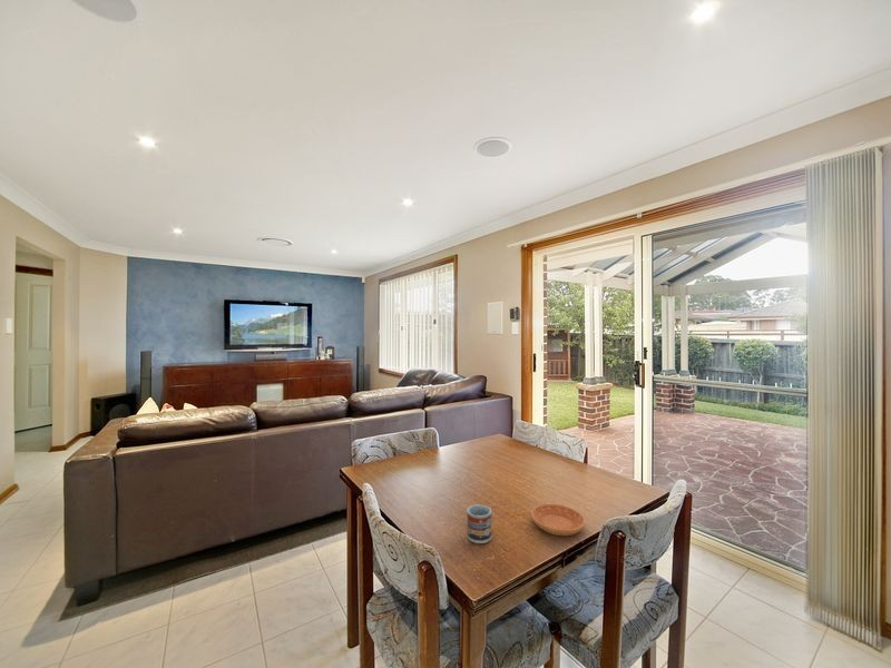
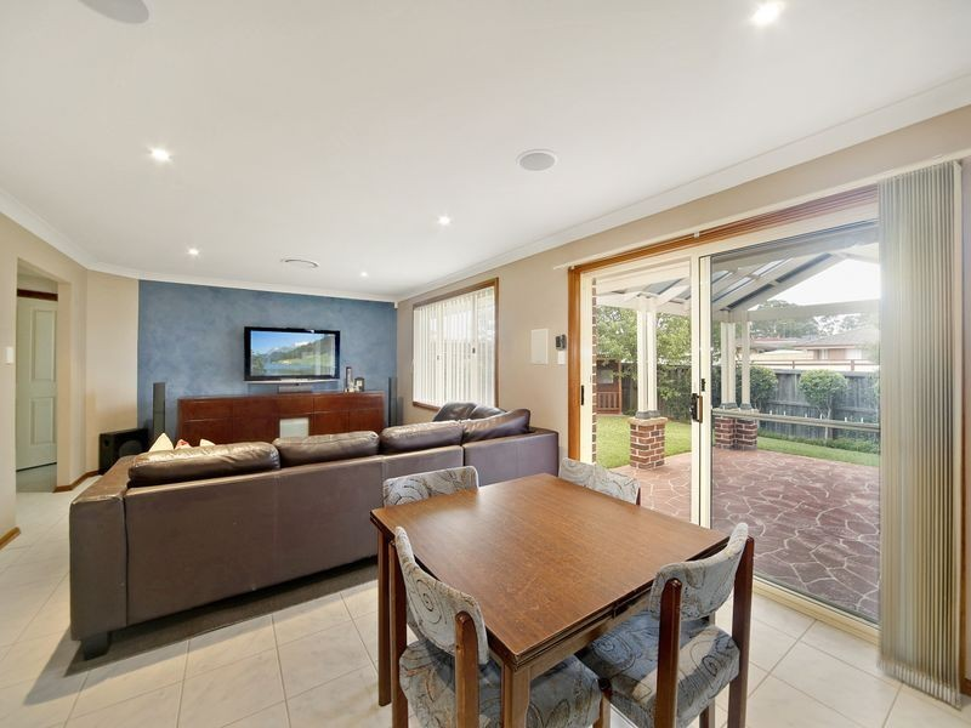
- saucer (557, 520)
- cup (481, 521)
